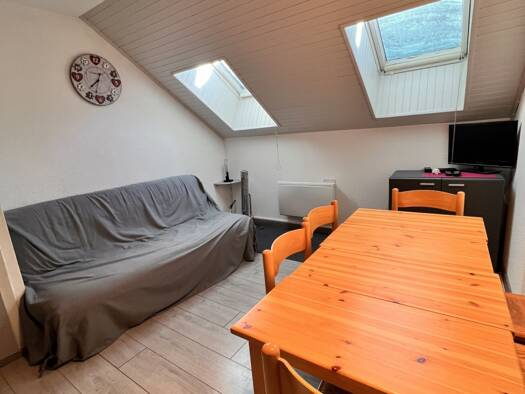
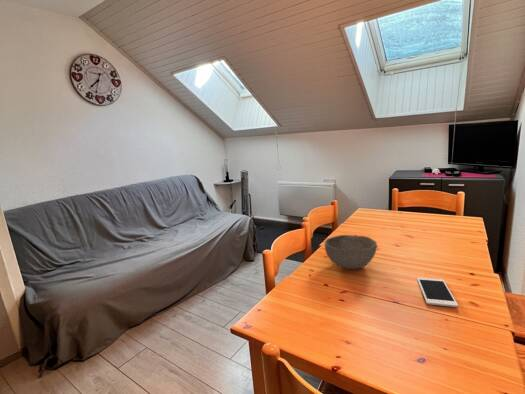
+ bowl (350, 254)
+ cell phone (435, 290)
